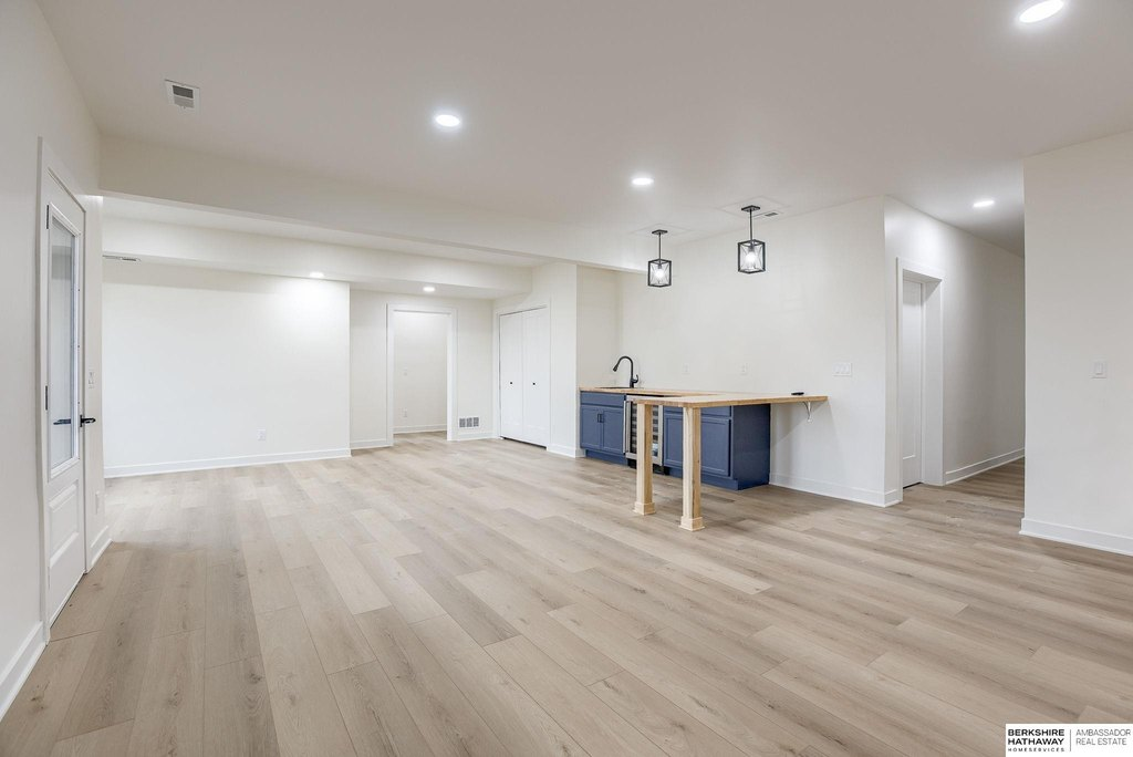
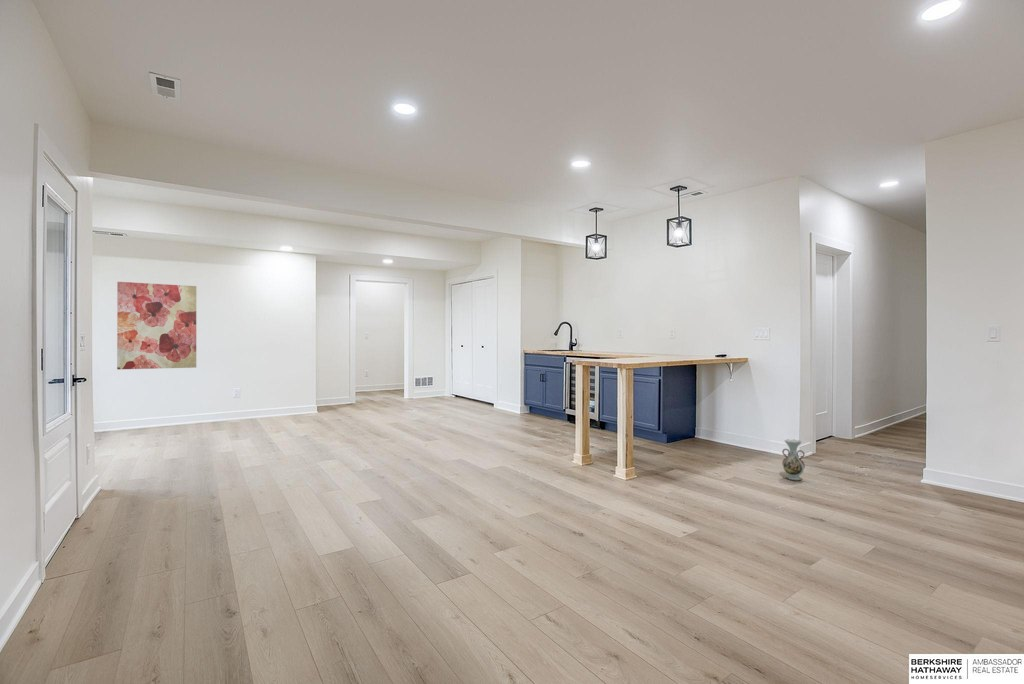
+ wall art (158, 326)
+ vase (793, 459)
